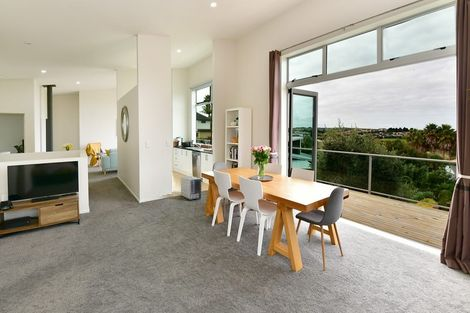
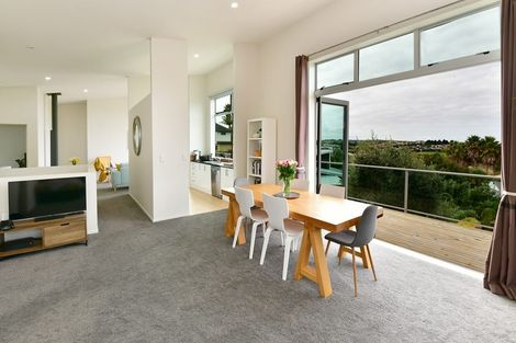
- air purifier (190, 187)
